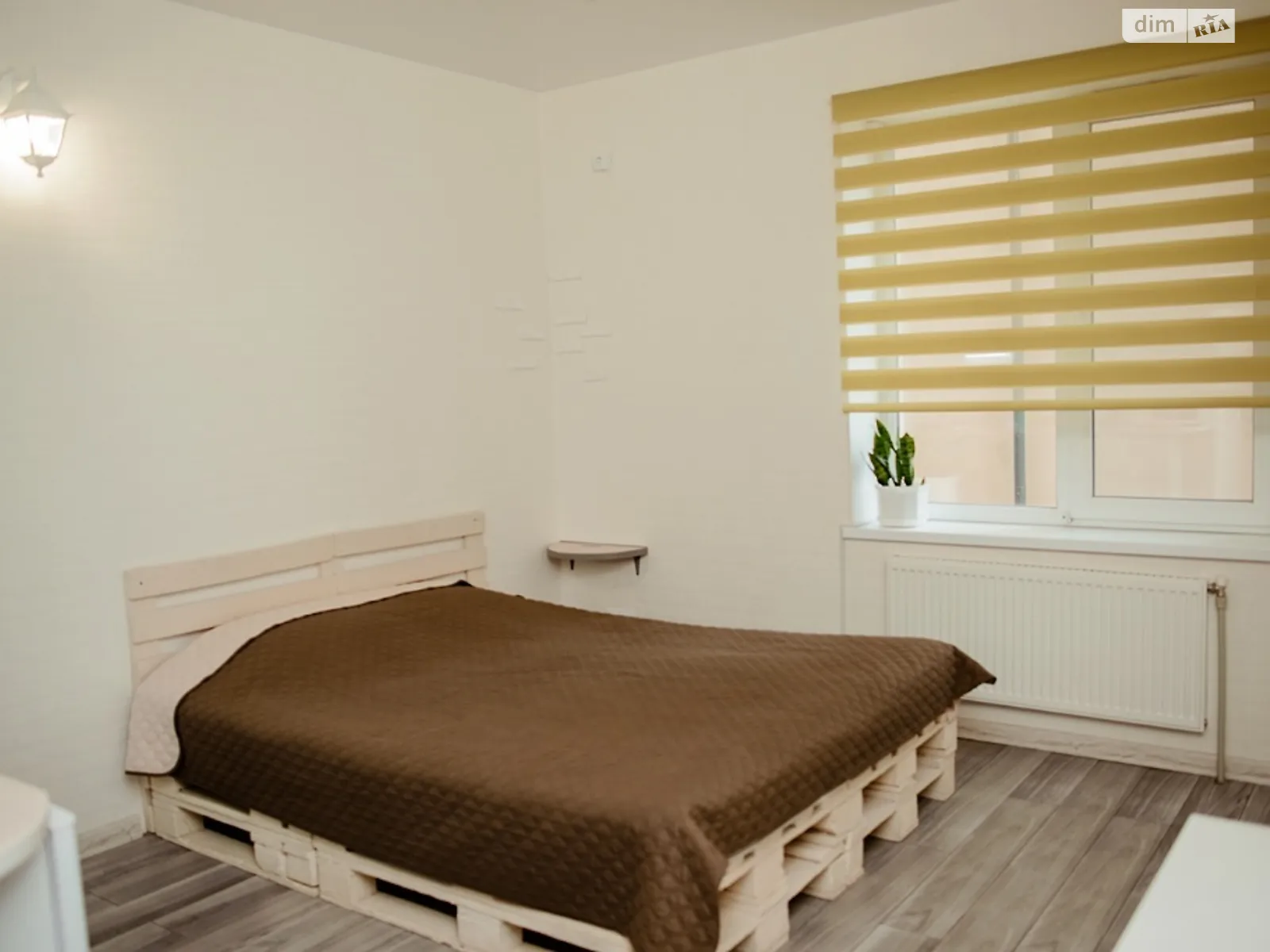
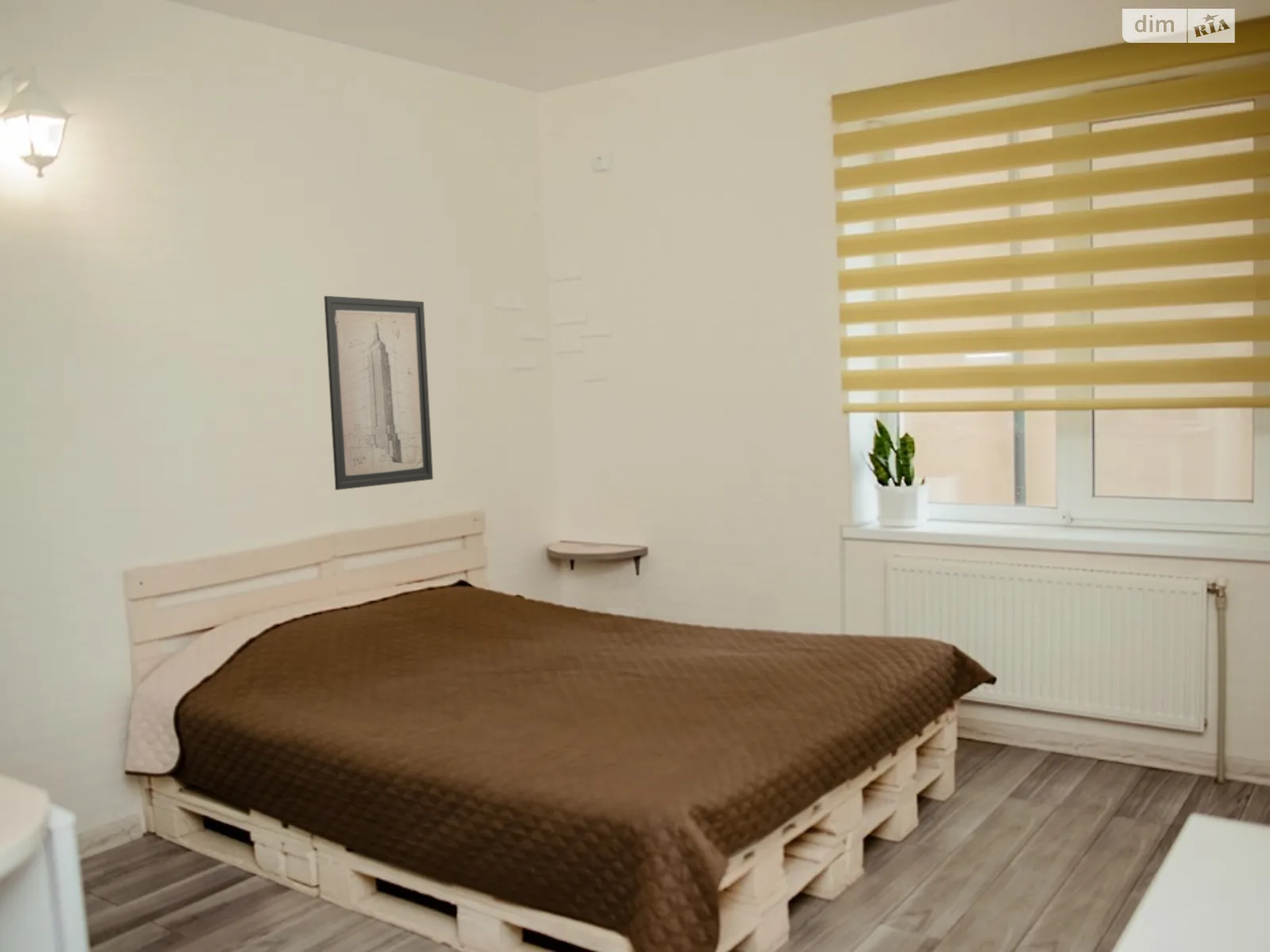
+ wall art (381, 392)
